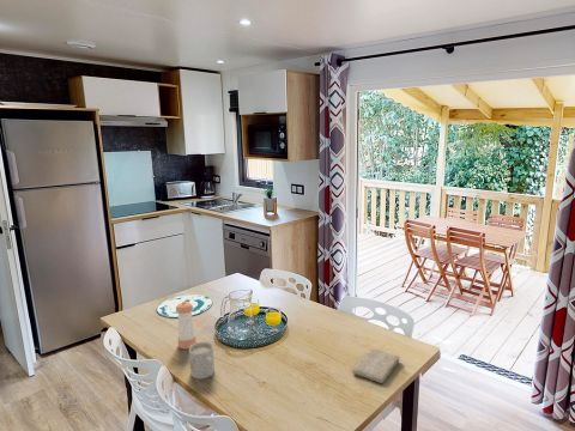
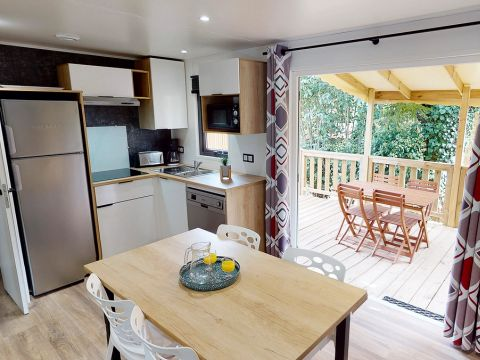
- pepper shaker (186, 323)
- washcloth (376, 364)
- mug (204, 362)
- plate (184, 301)
